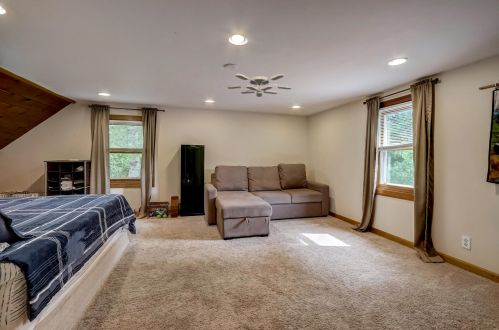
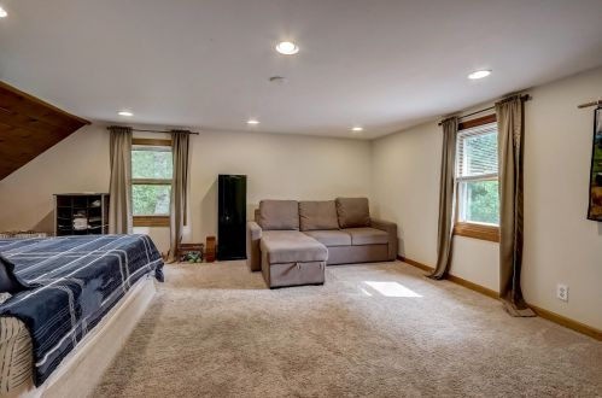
- ceiling fan (259, 86)
